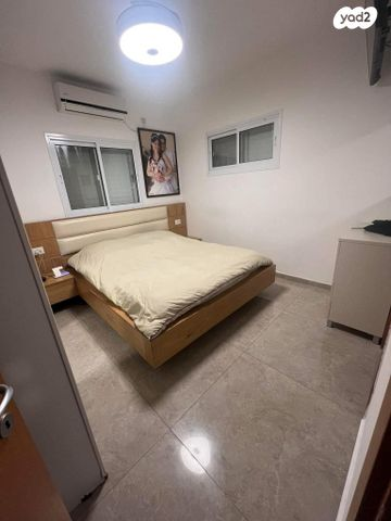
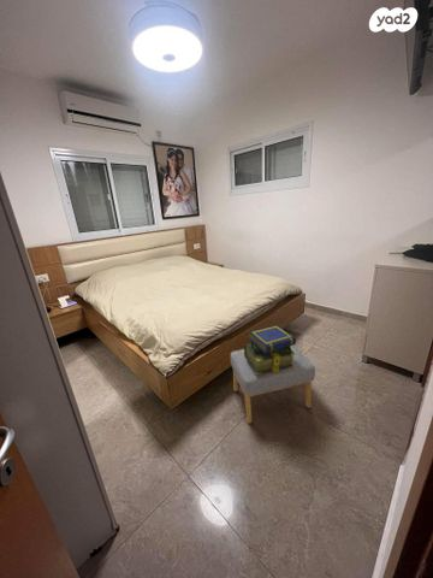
+ stack of books (268, 347)
+ footstool (269, 377)
